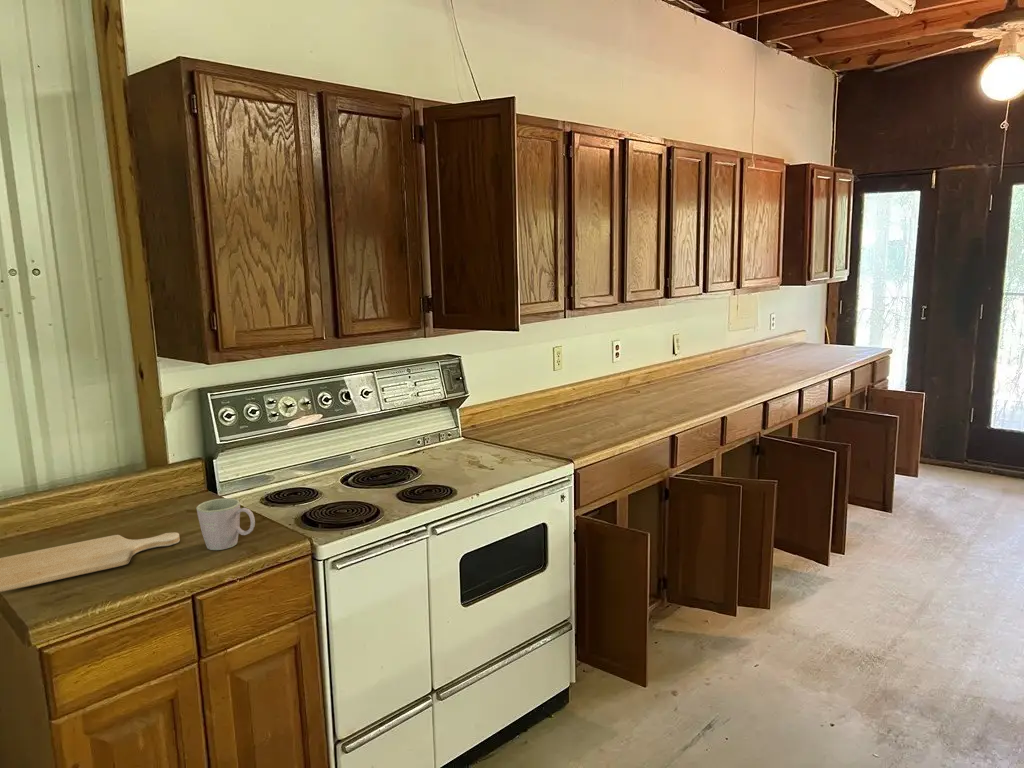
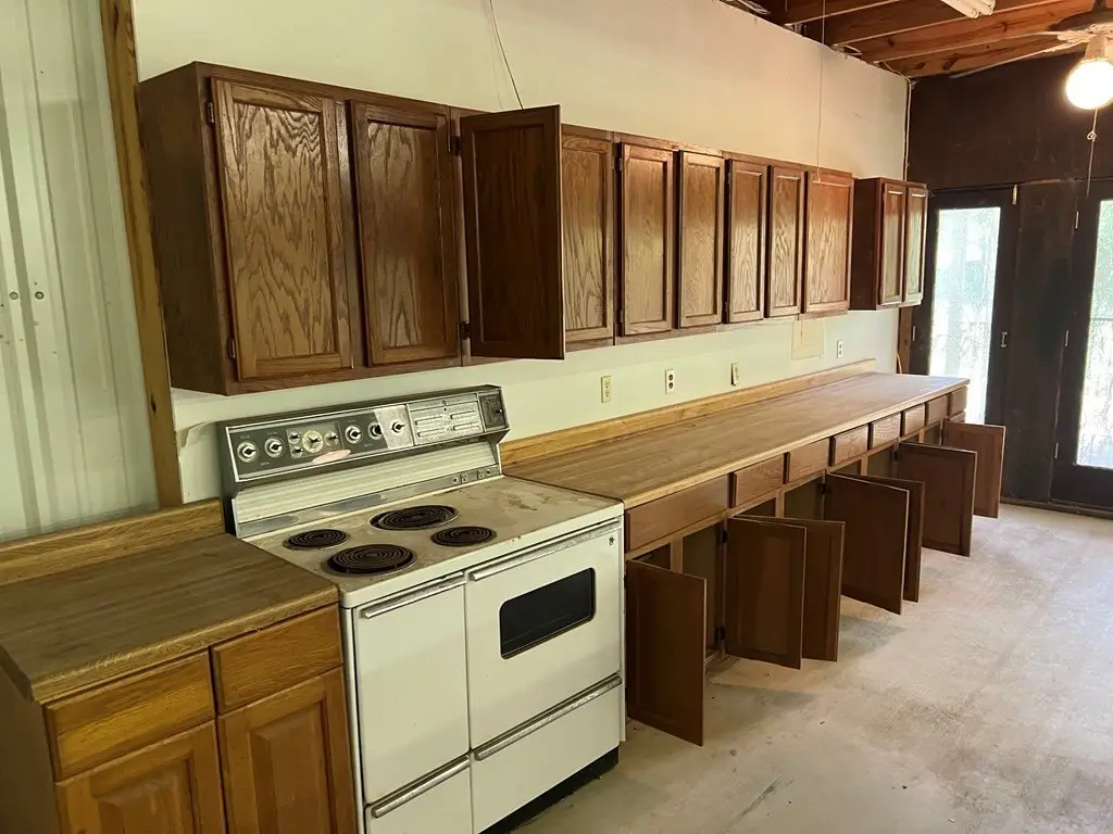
- chopping board (84, 556)
- mug (227, 524)
